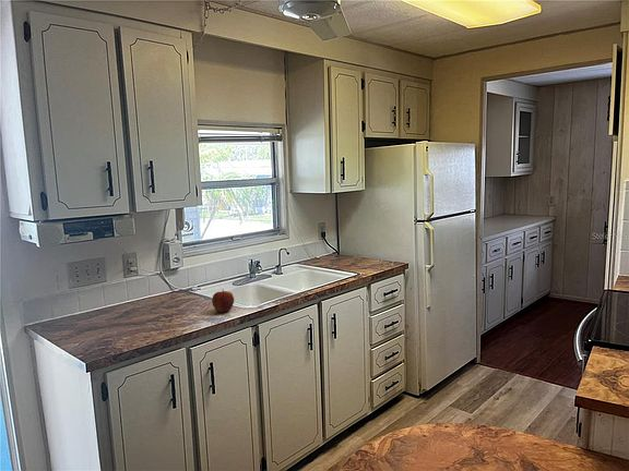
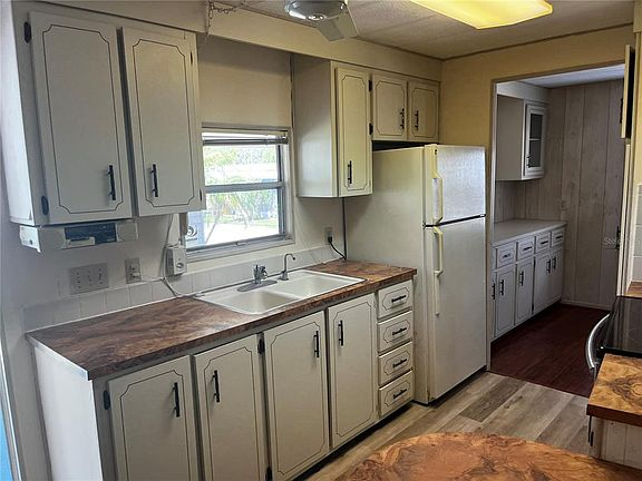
- apple (222, 300)
